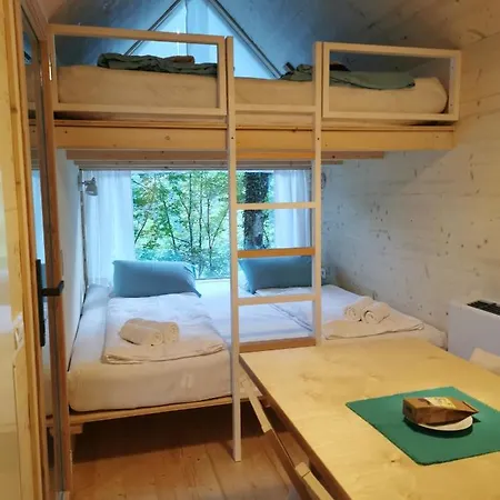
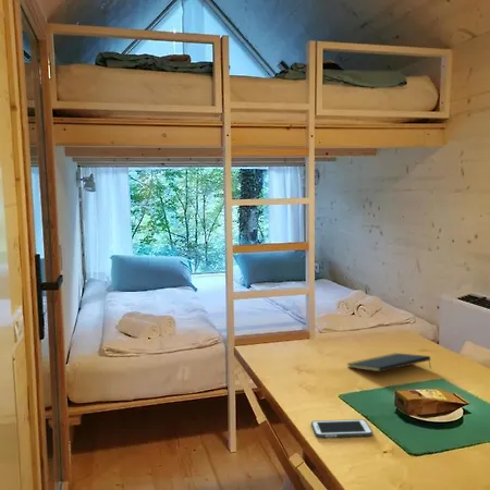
+ notepad (388, 362)
+ cell phone (341, 428)
